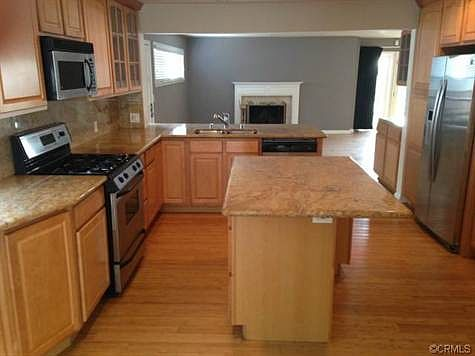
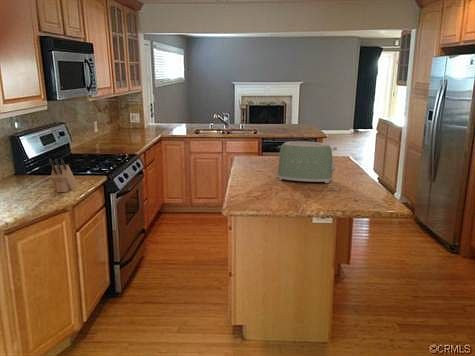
+ toaster (305, 160)
+ knife block (62, 172)
